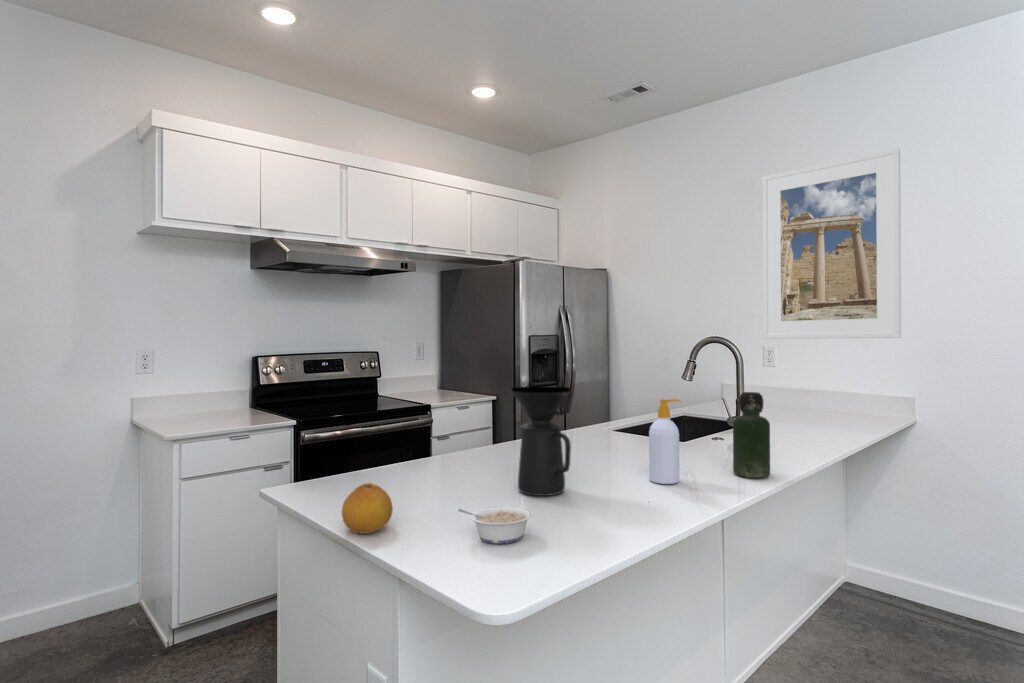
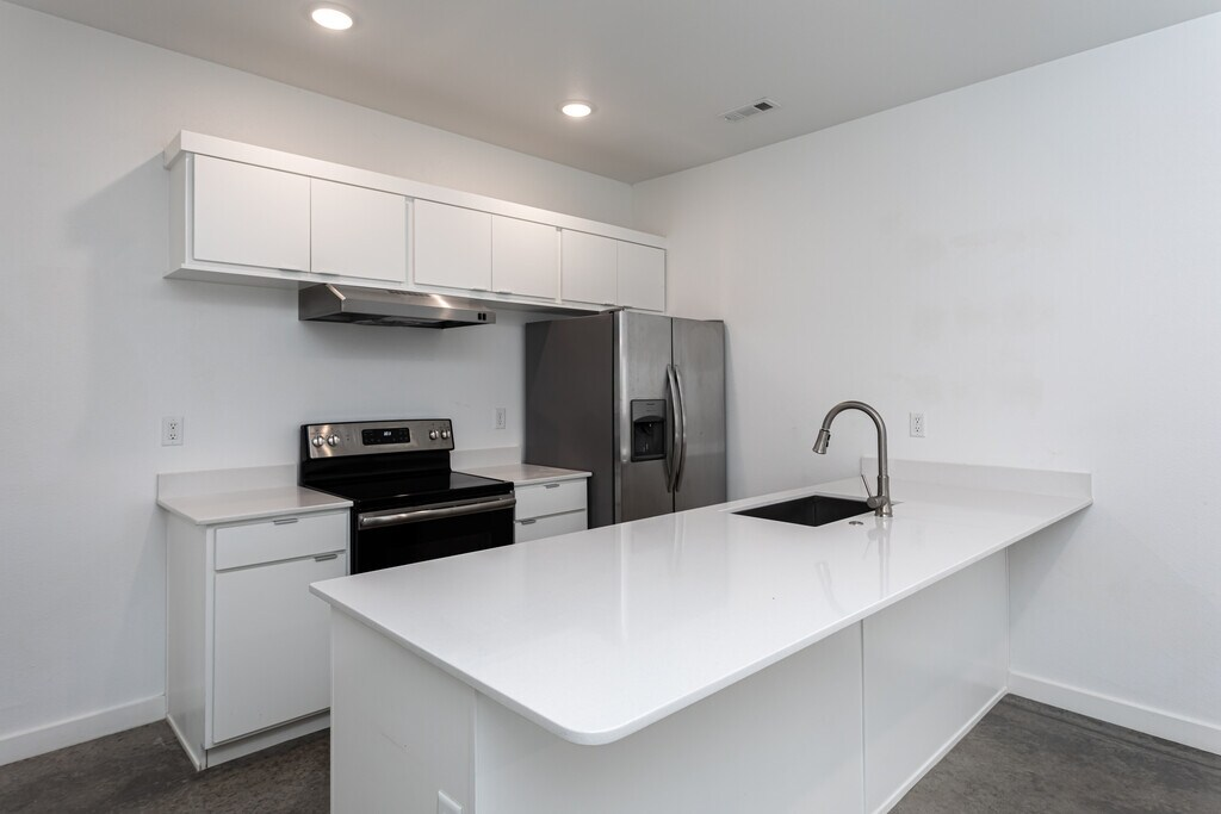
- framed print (826, 251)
- legume (499, 523)
- coffee maker (541, 439)
- bottle (751, 433)
- fruit (367, 506)
- soap bottle (665, 440)
